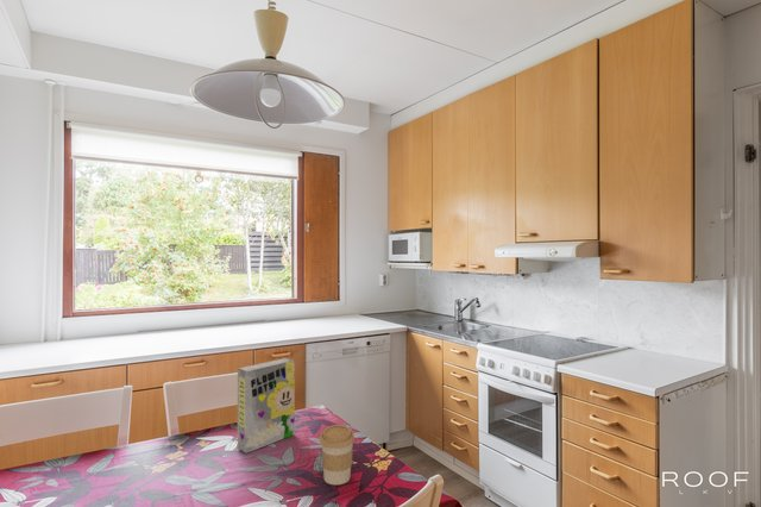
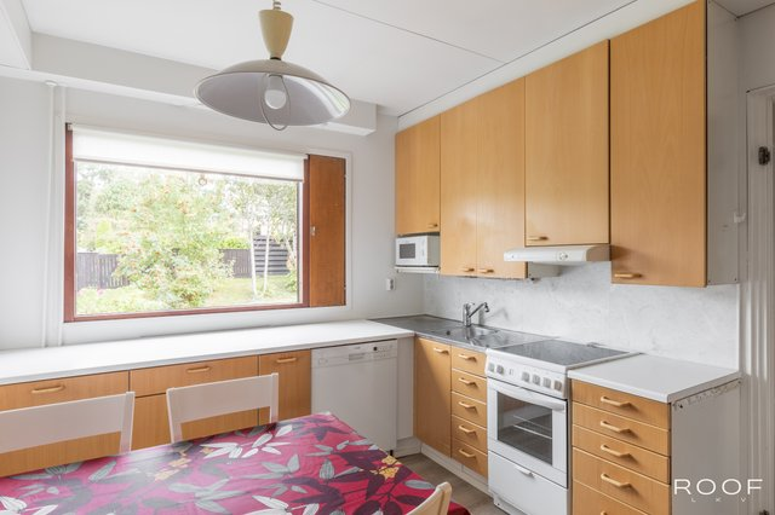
- cereal box (266, 402)
- coffee cup (337, 453)
